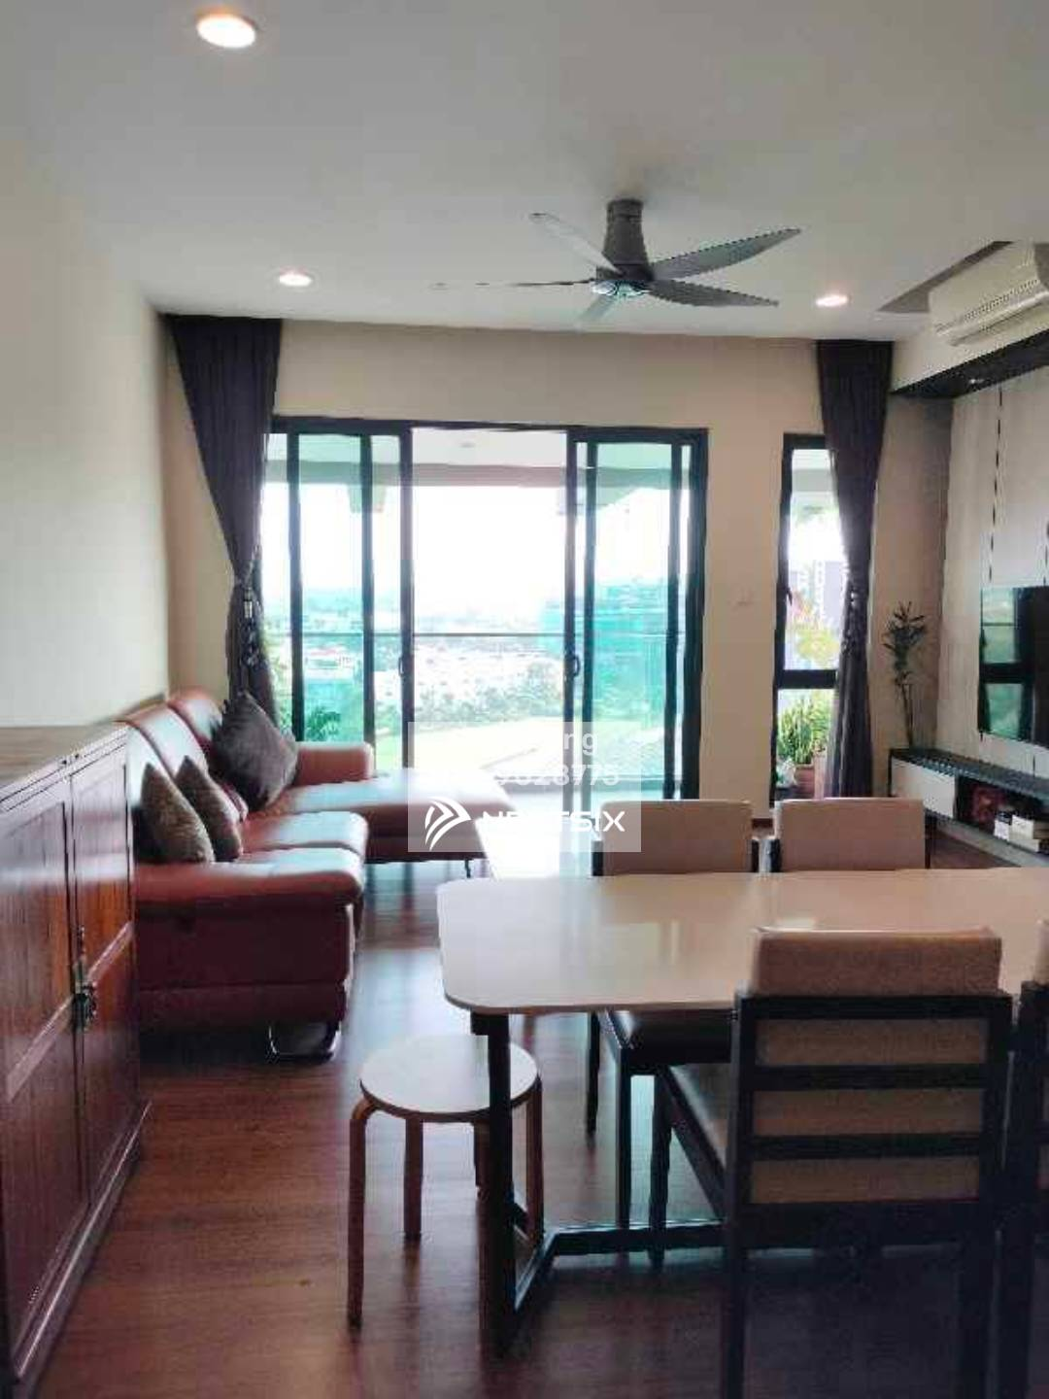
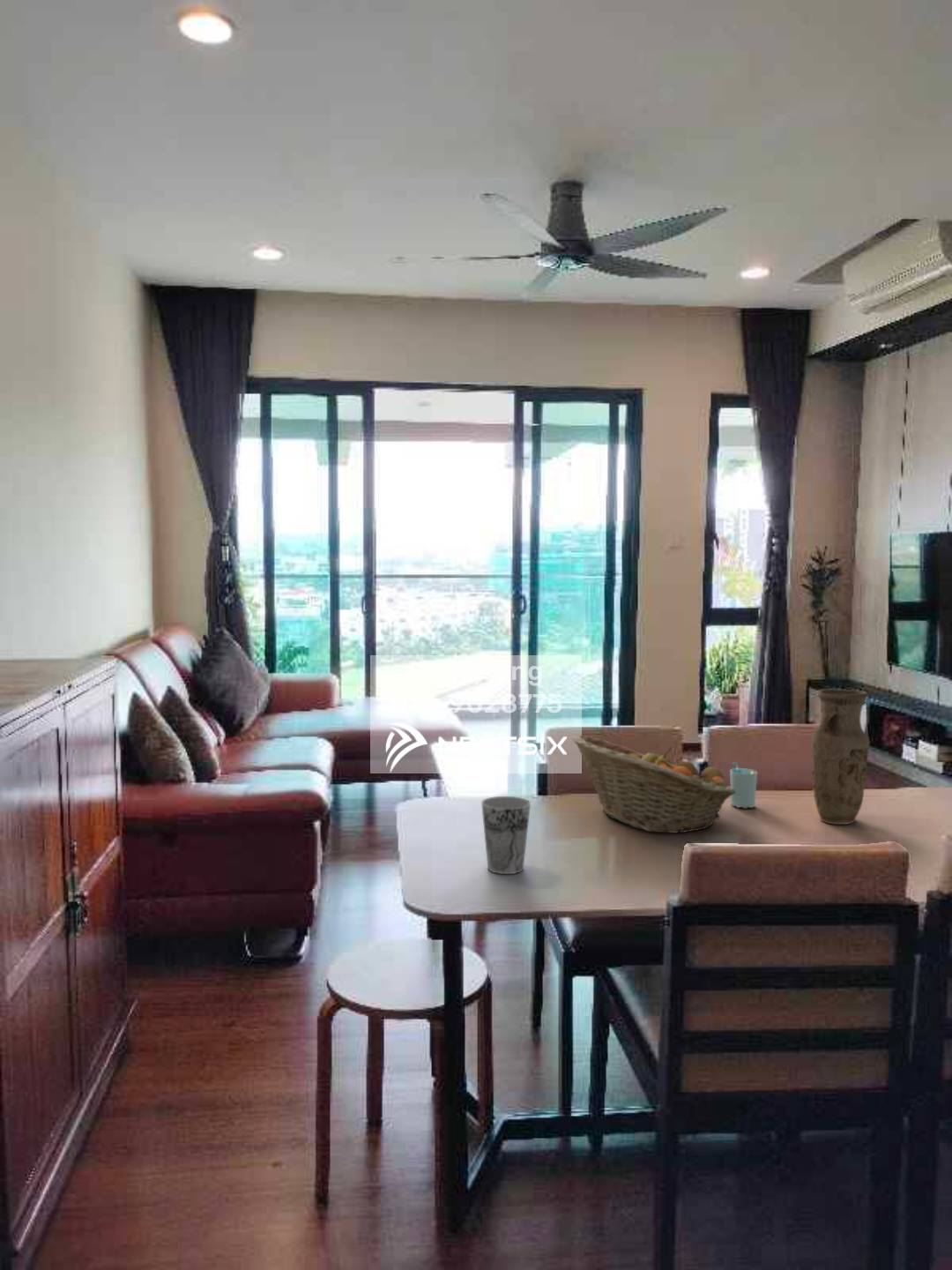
+ vase (839, 755)
+ cup (744, 784)
+ fruit basket (650, 777)
+ cup (505, 835)
